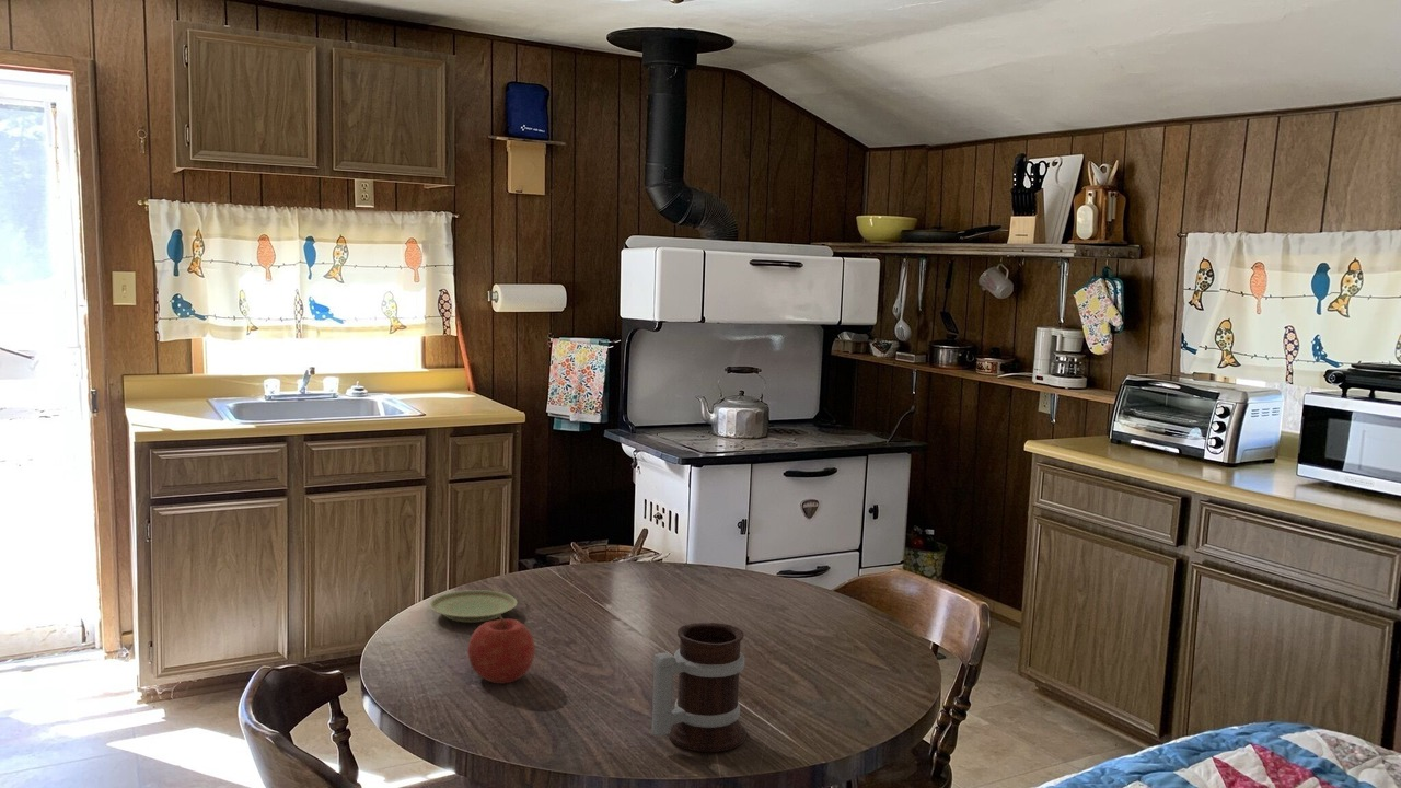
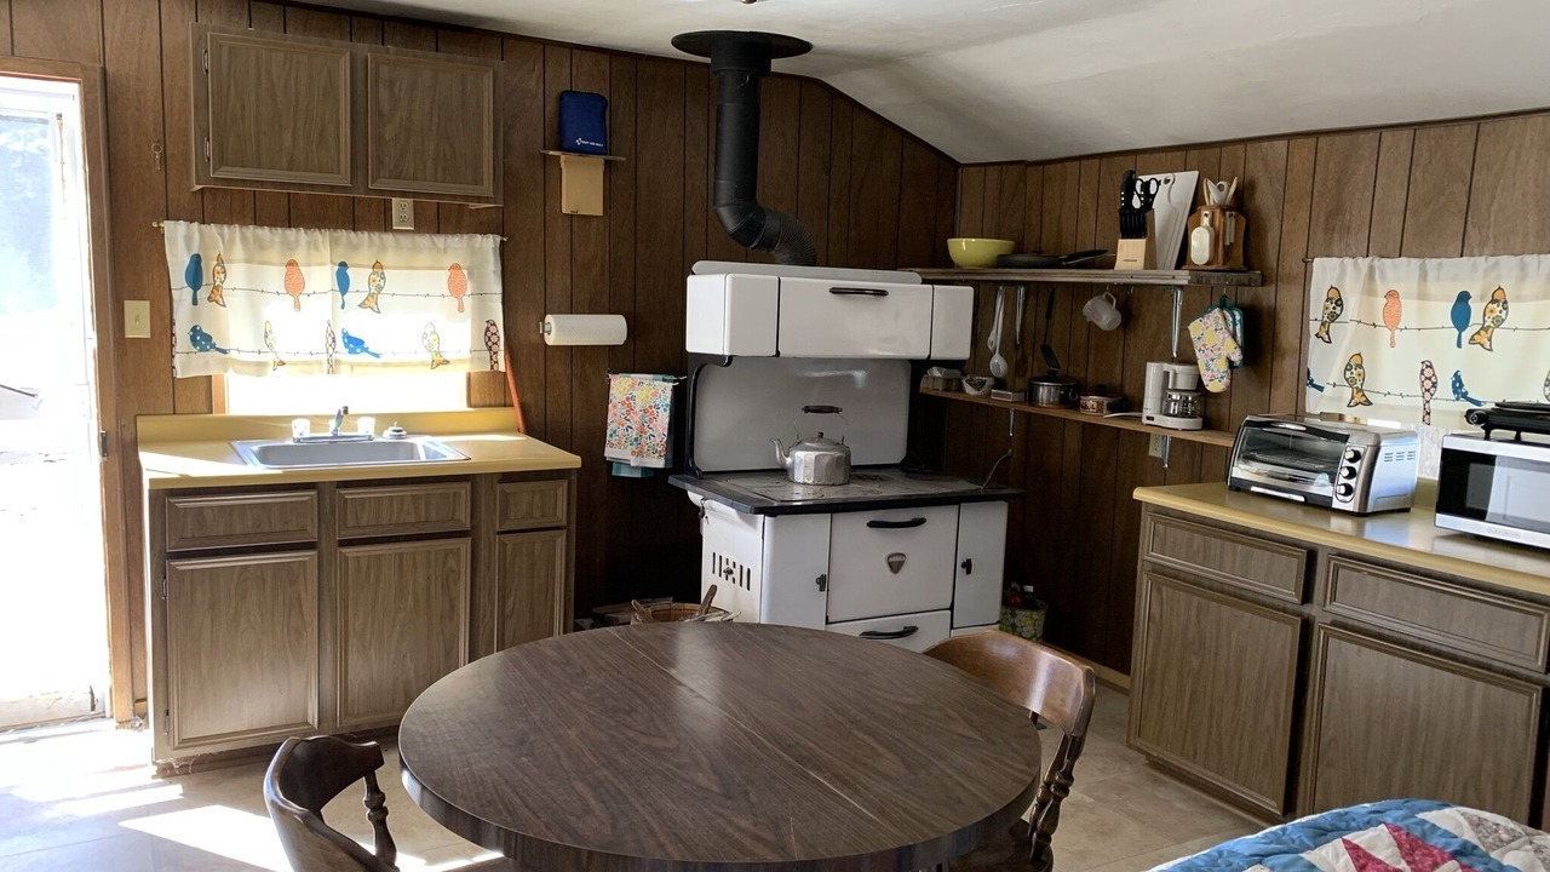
- mug (698, 684)
- plate (473, 607)
- fruit (501, 646)
